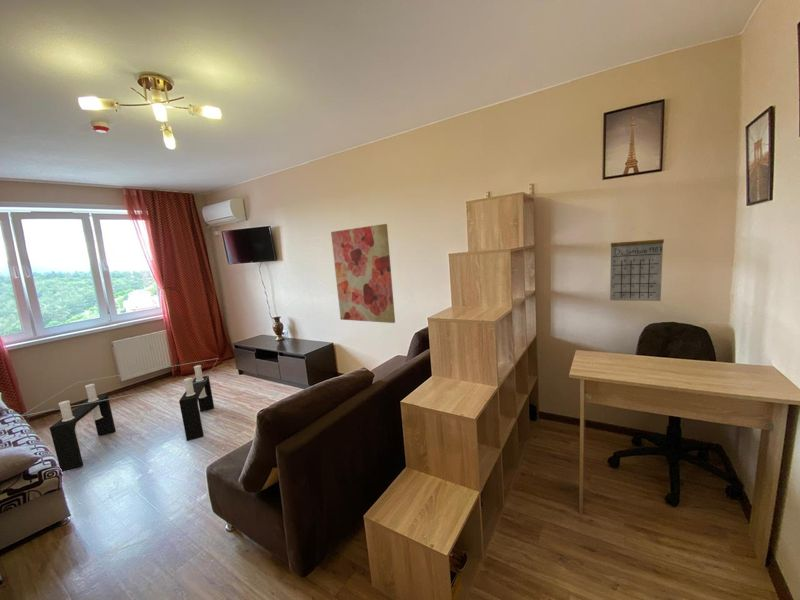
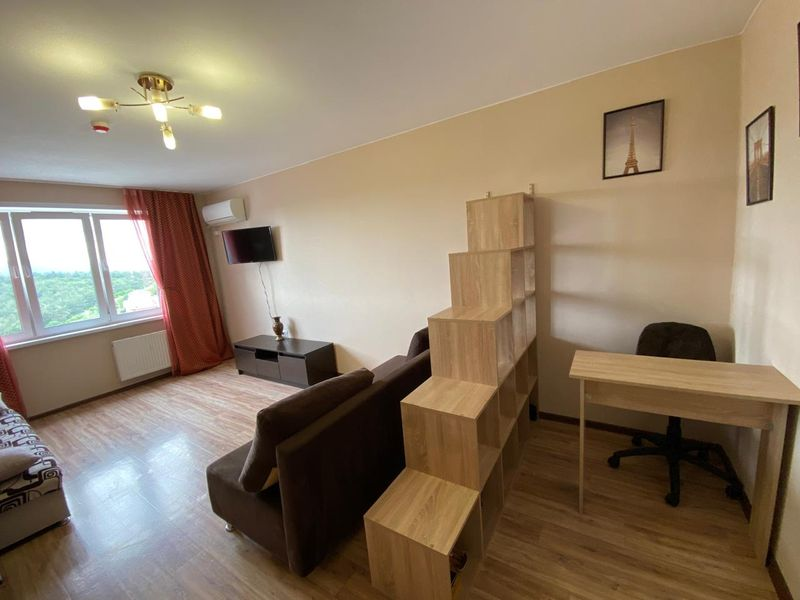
- calendar (635, 264)
- wall art (361, 275)
- coffee table (139, 393)
